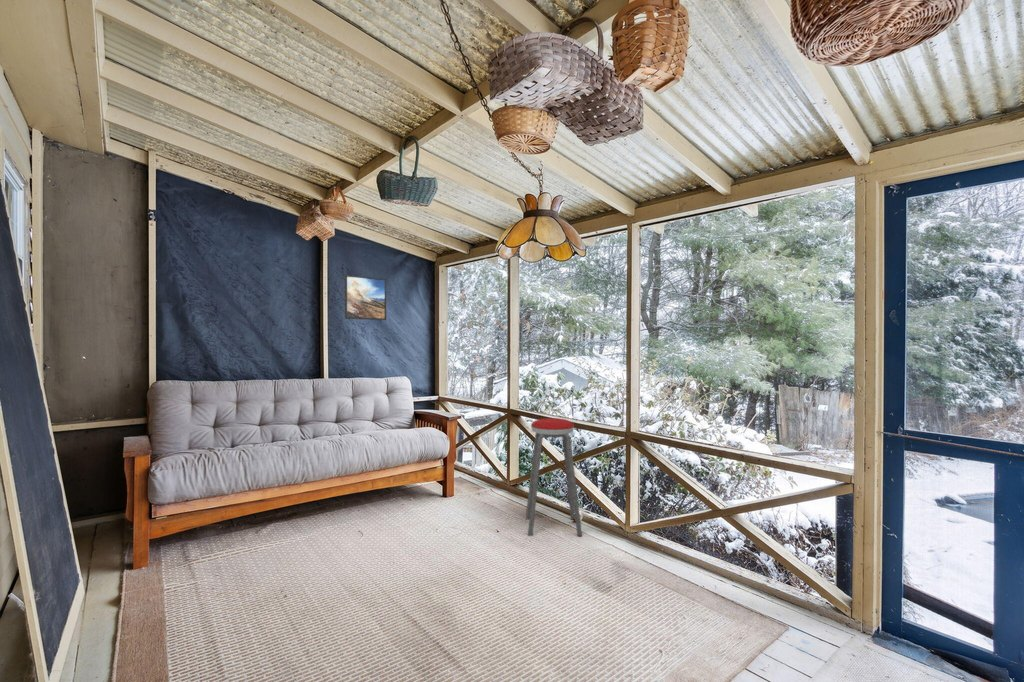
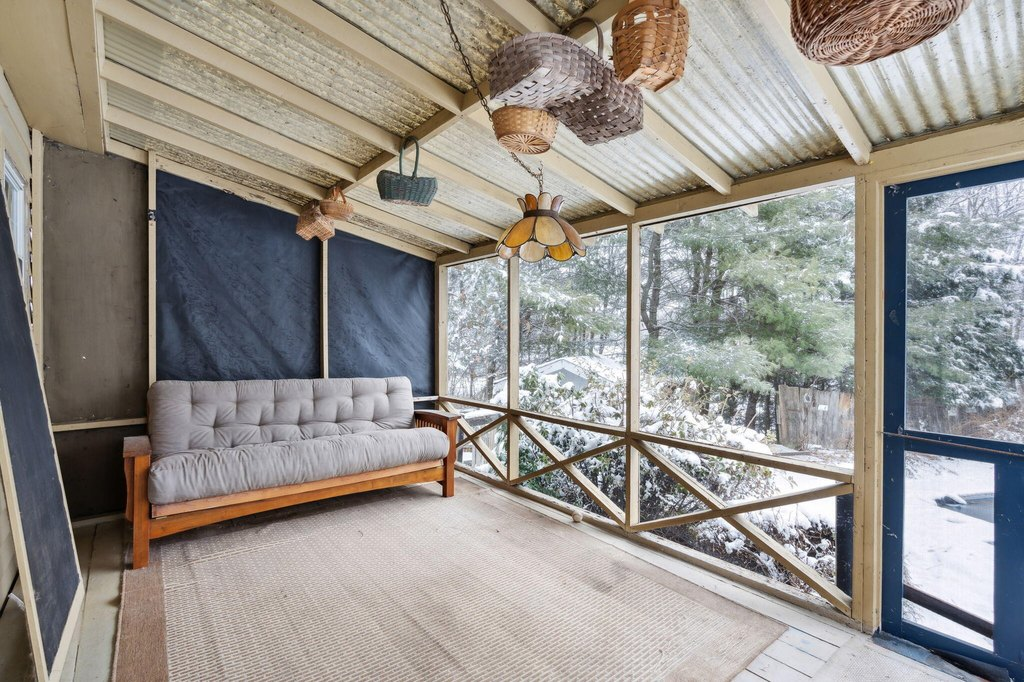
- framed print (366, 298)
- music stool (566, 473)
